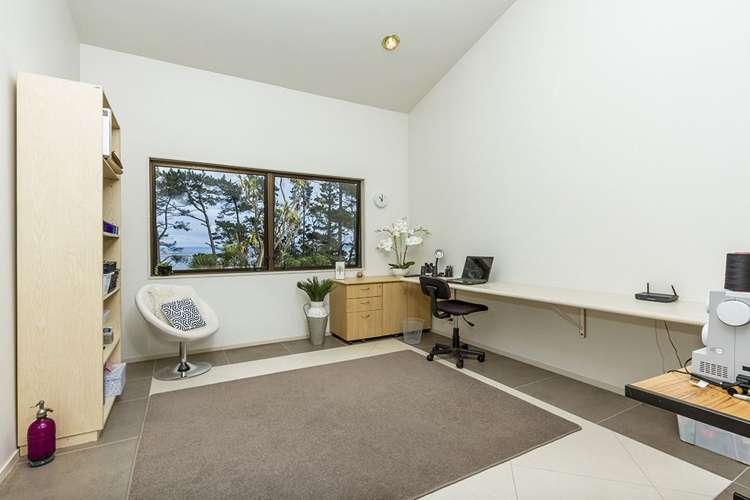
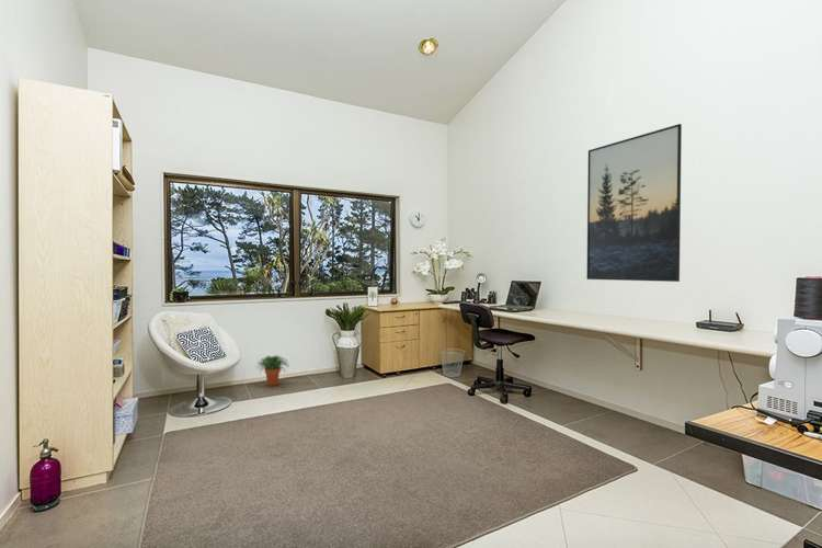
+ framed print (629, 209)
+ potted plant (272, 369)
